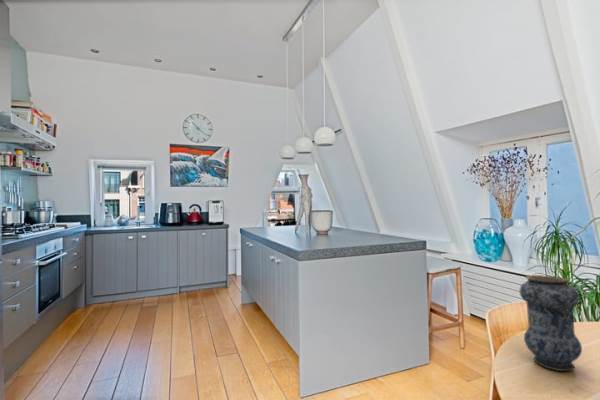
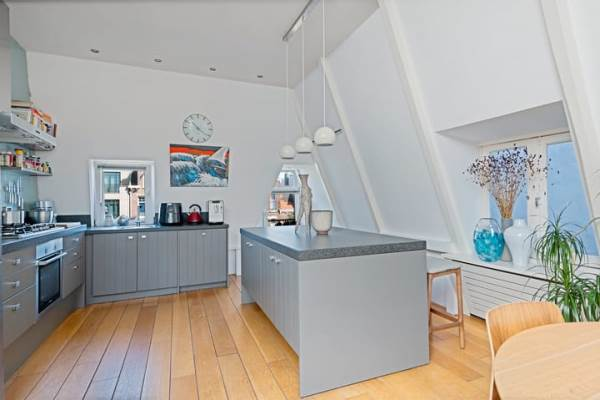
- vase (550, 320)
